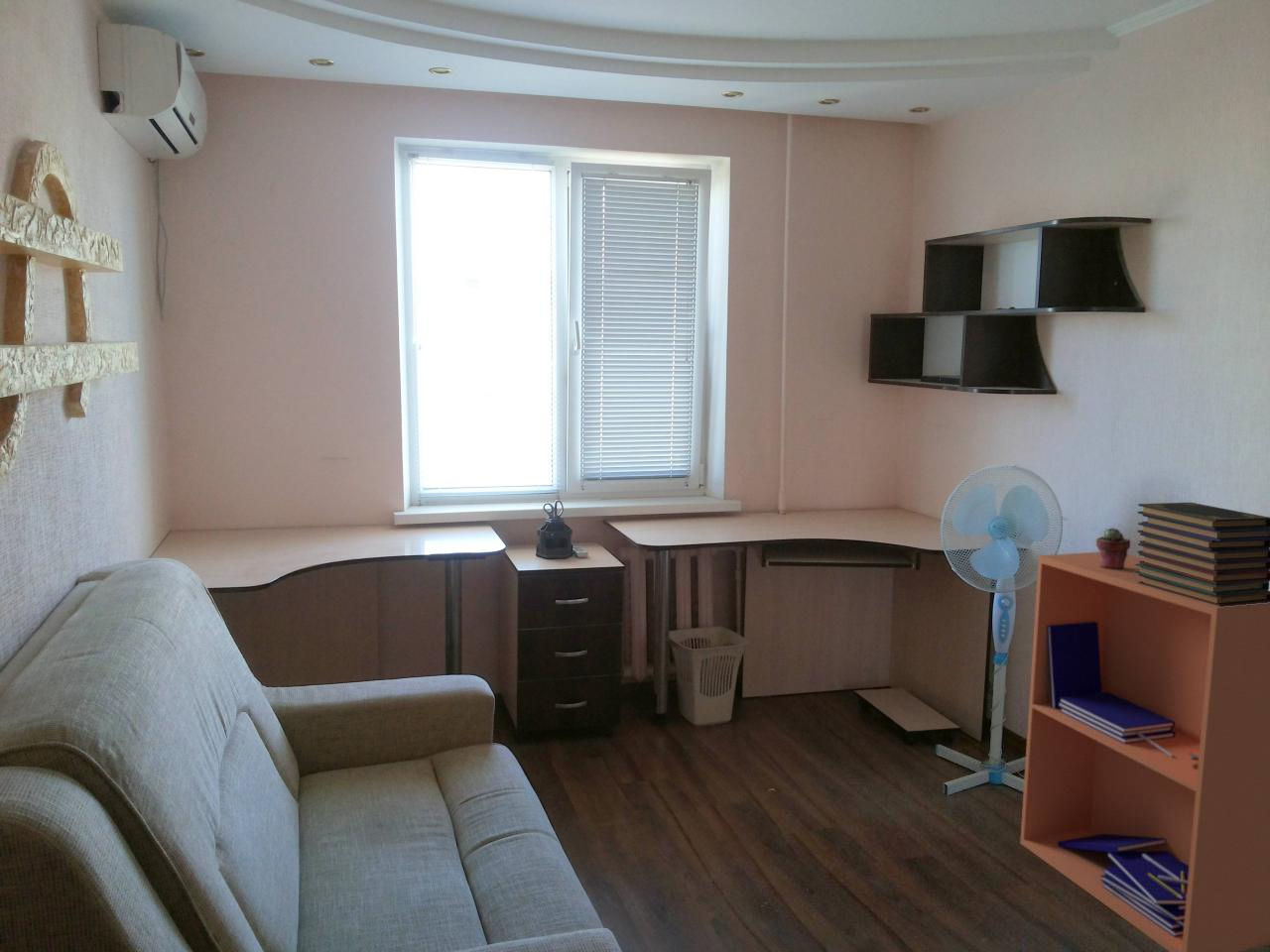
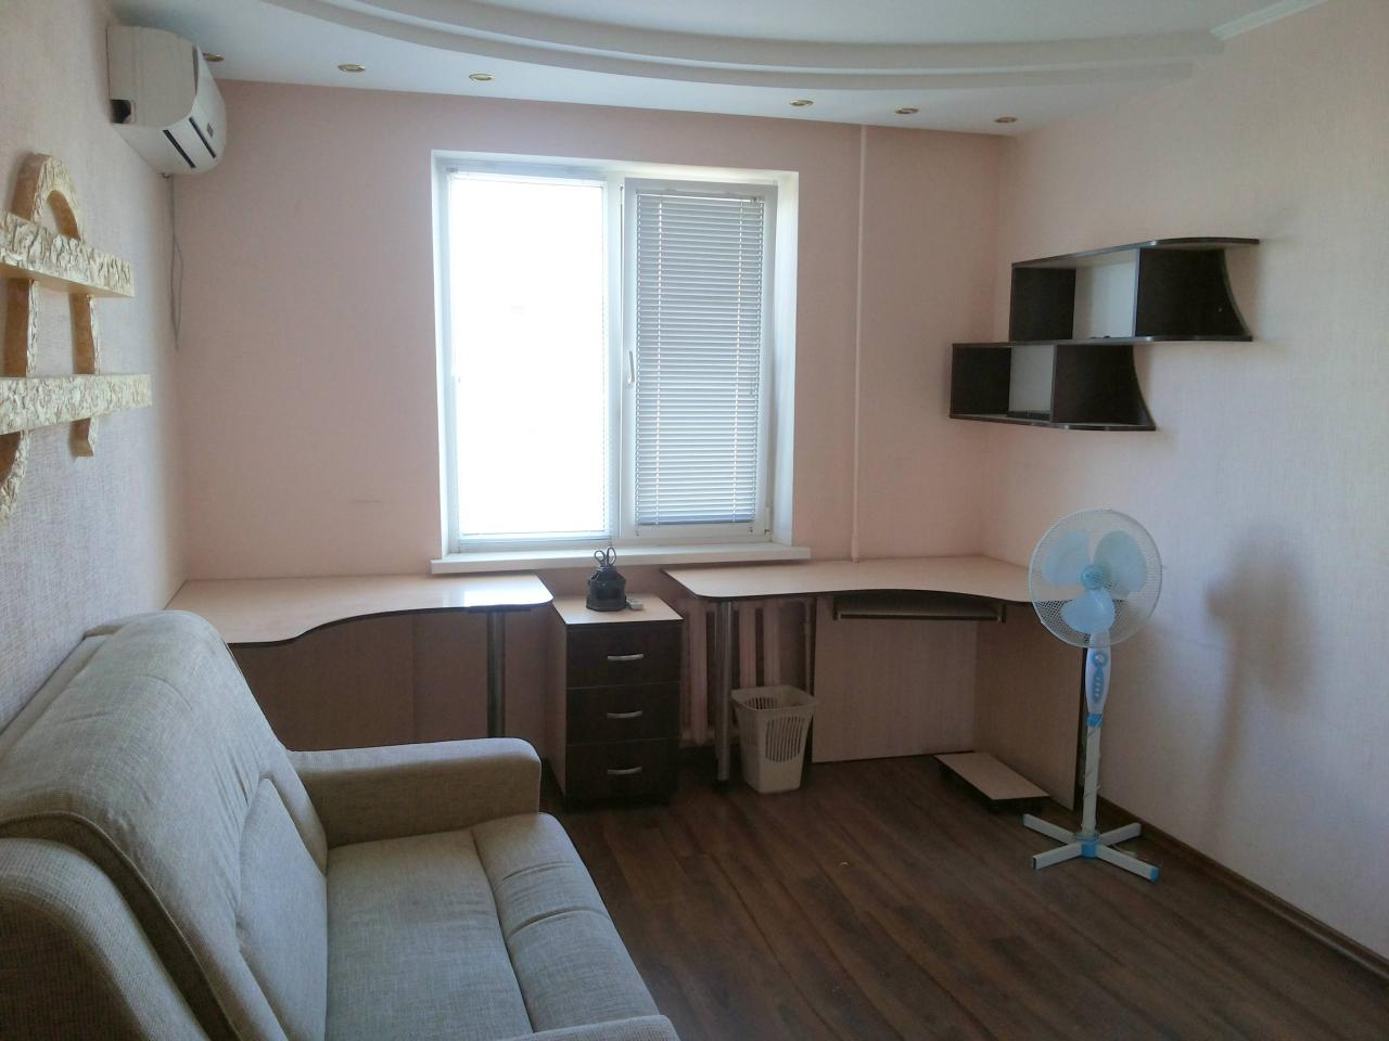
- book stack (1201, 550)
- bookshelf (1146, 736)
- potted succulent (1112, 546)
